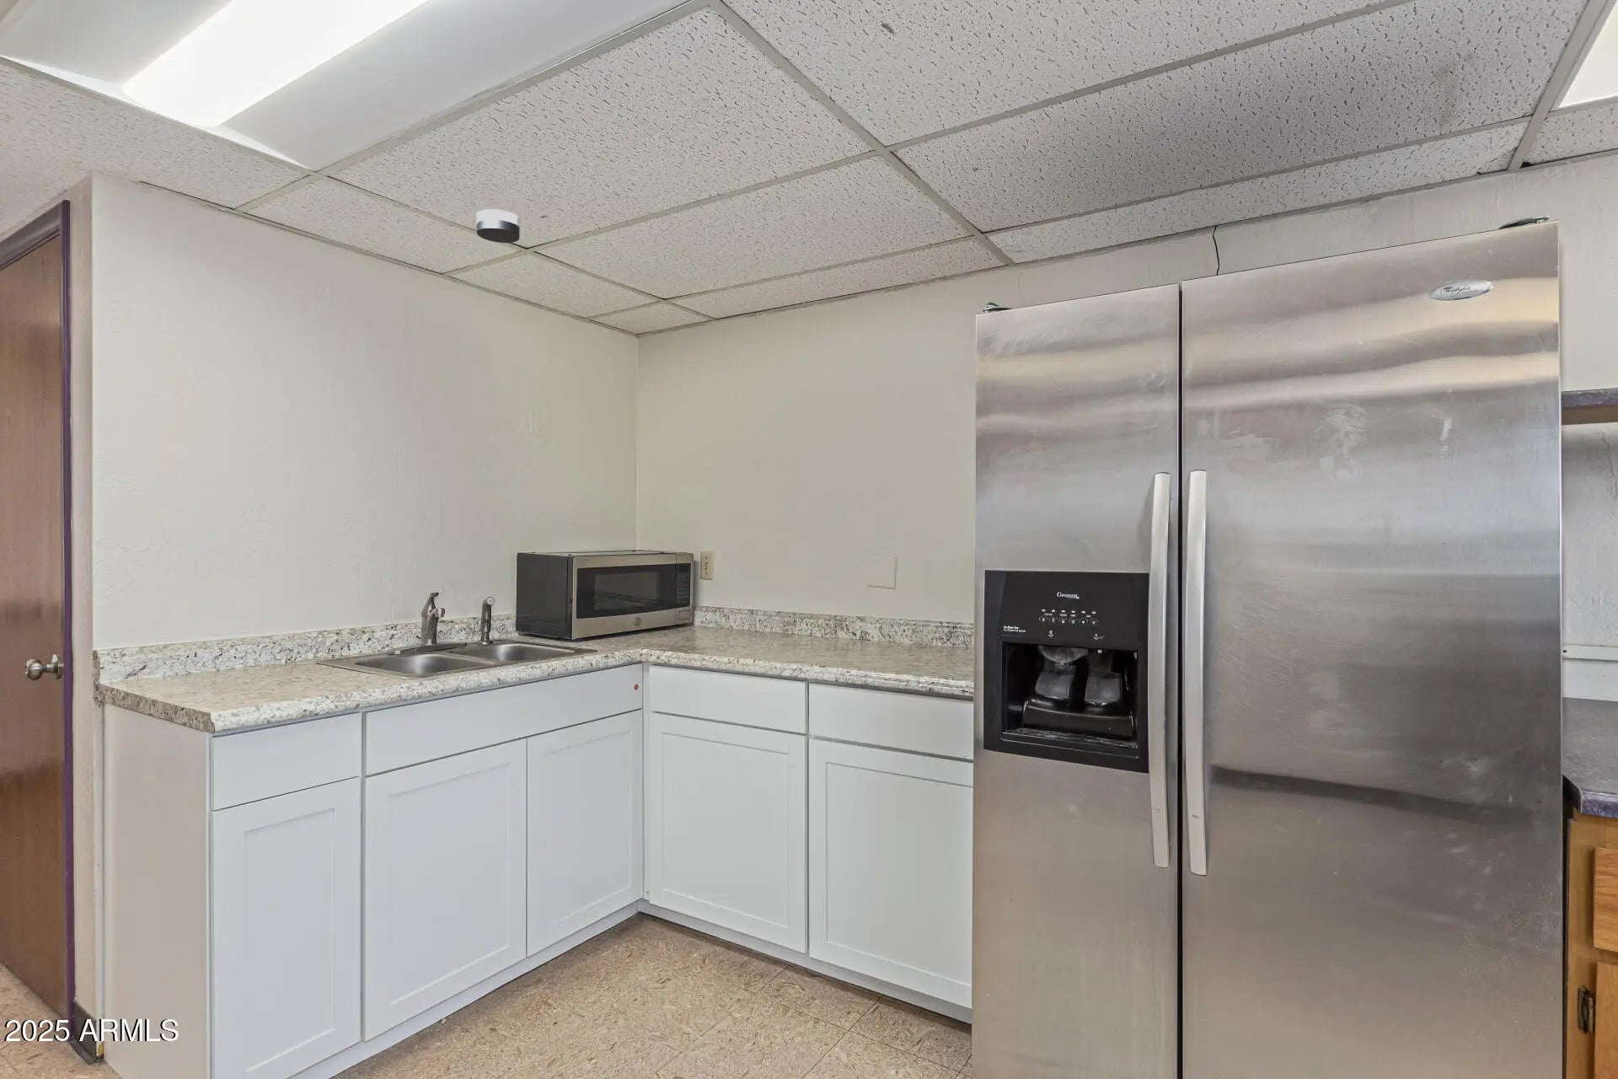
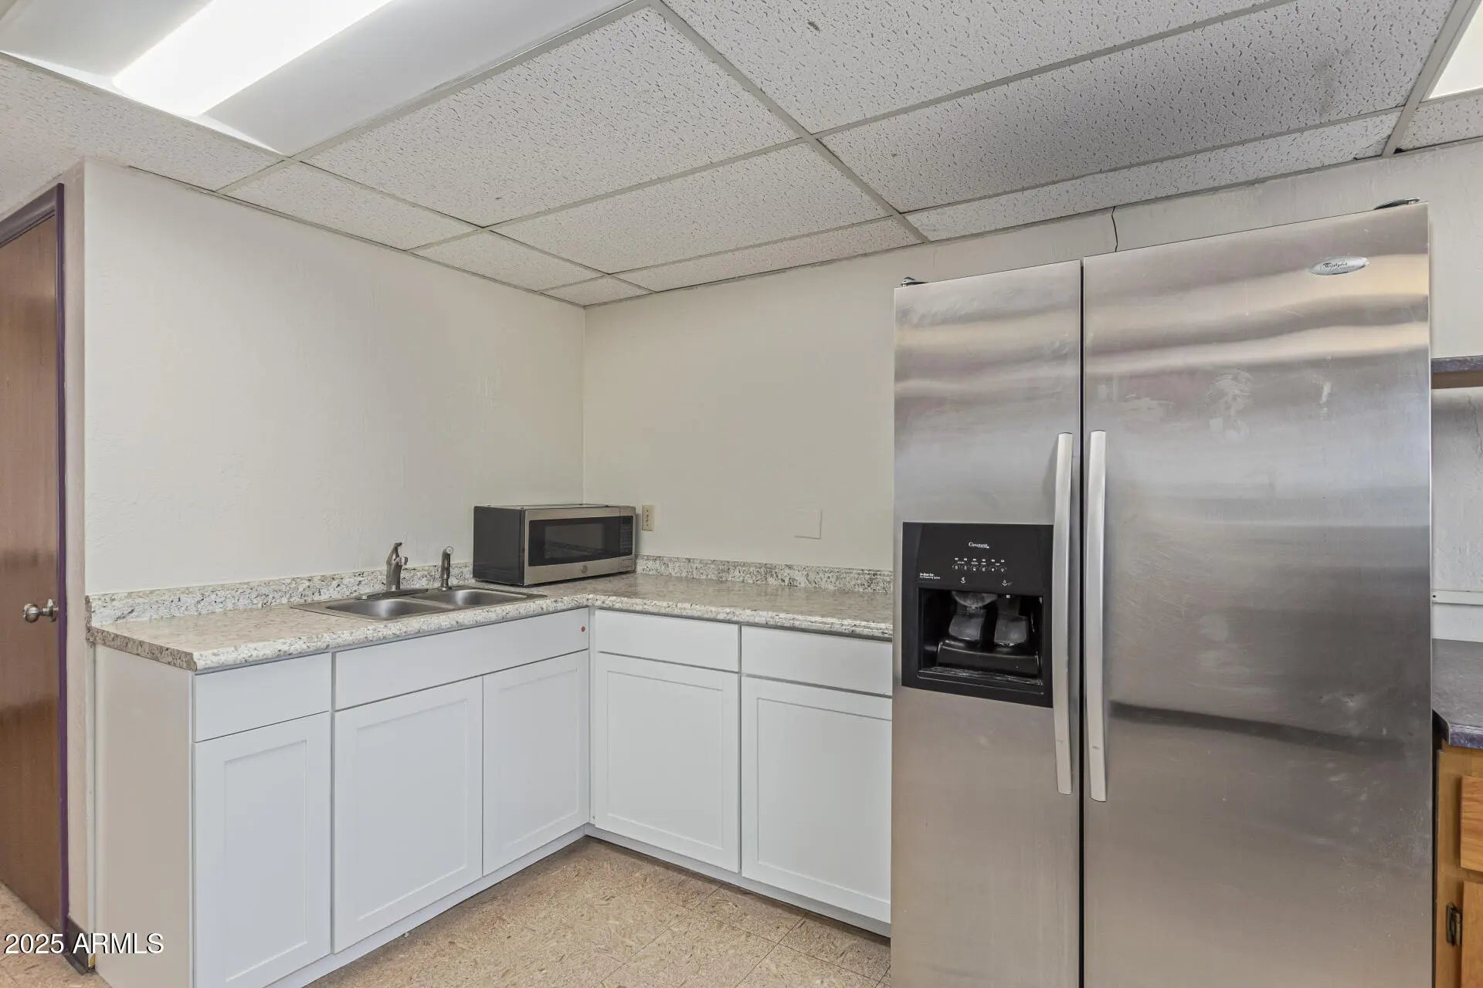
- smoke detector (498, 226)
